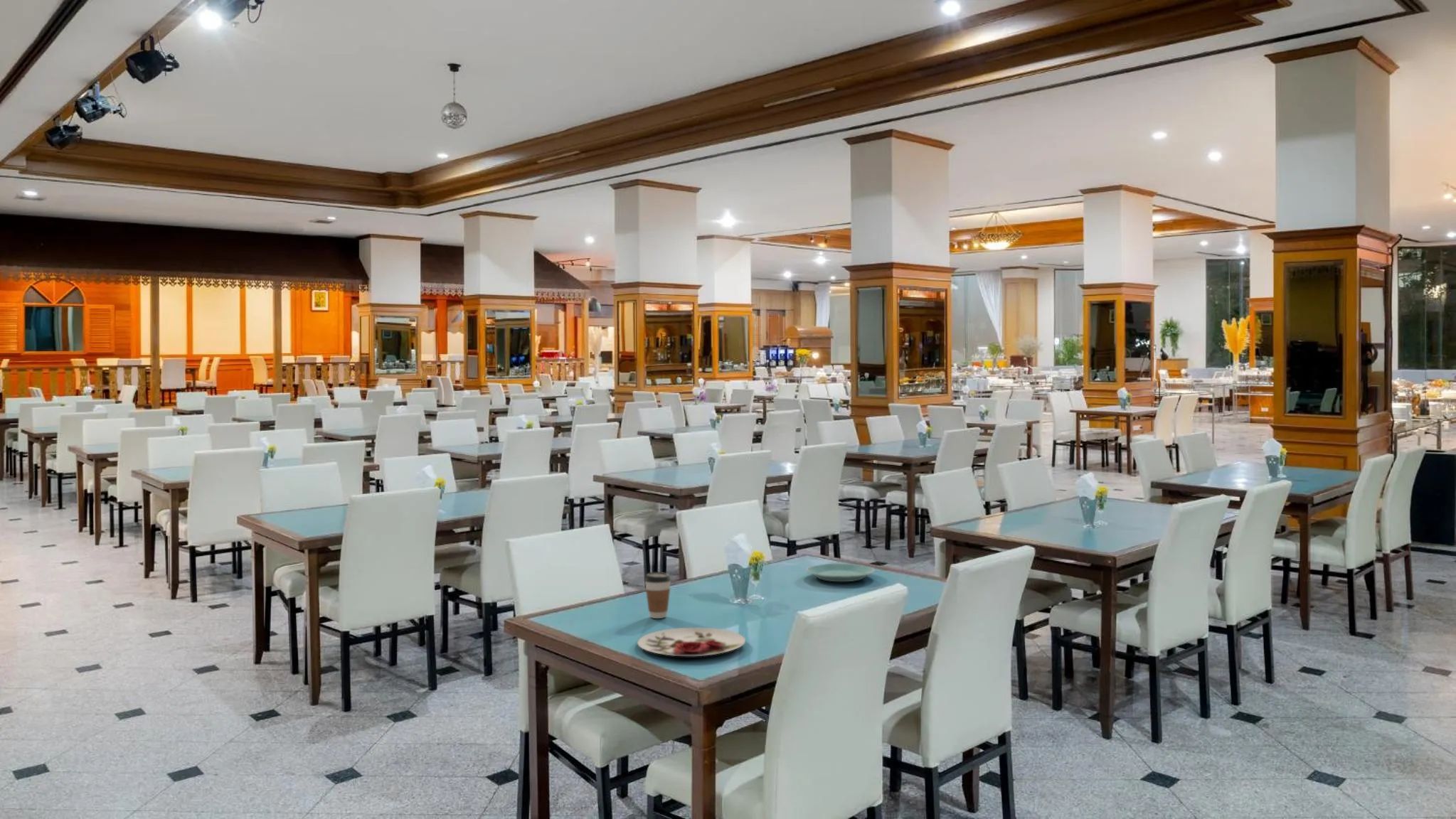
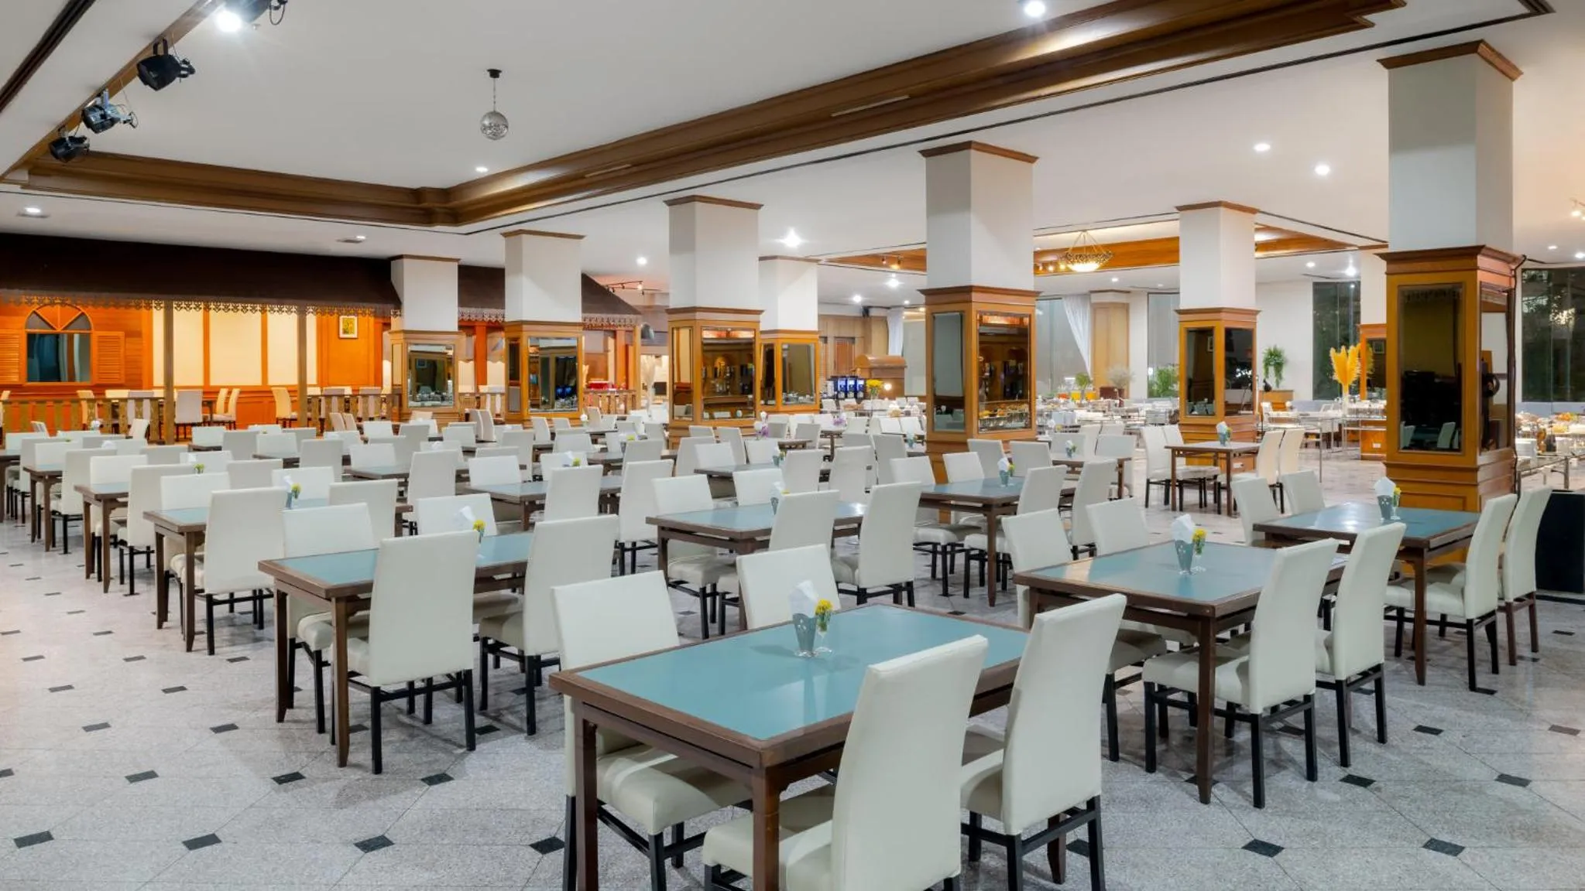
- plate (691, 640)
- coffee cup (658, 595)
- plate (840, 573)
